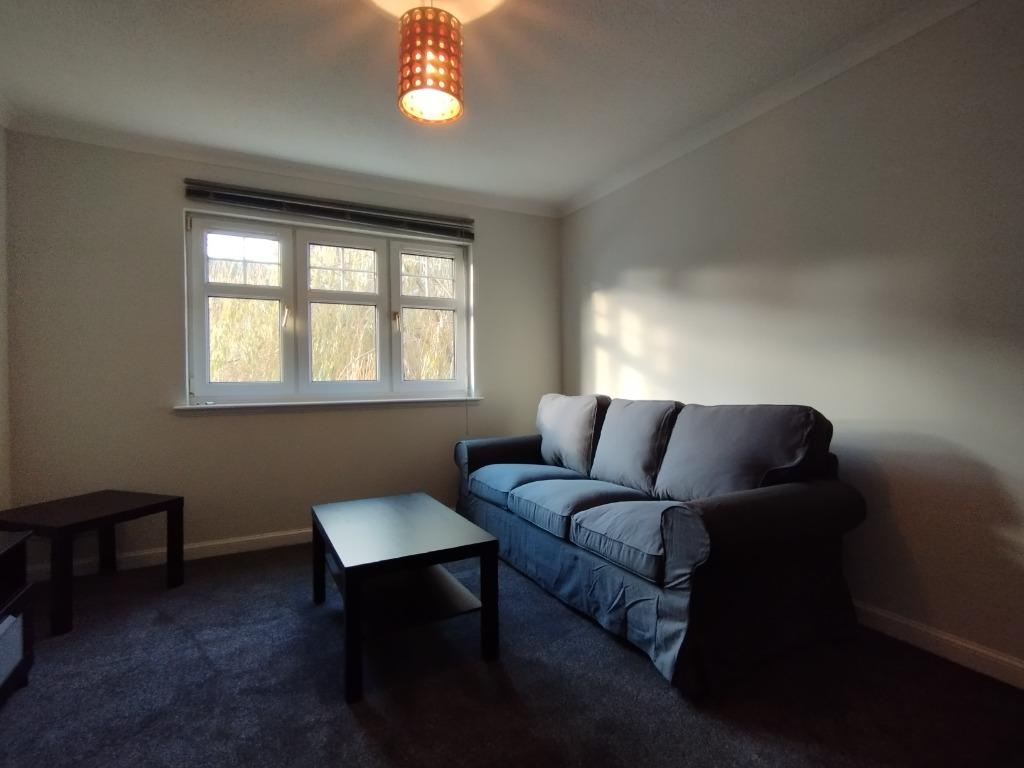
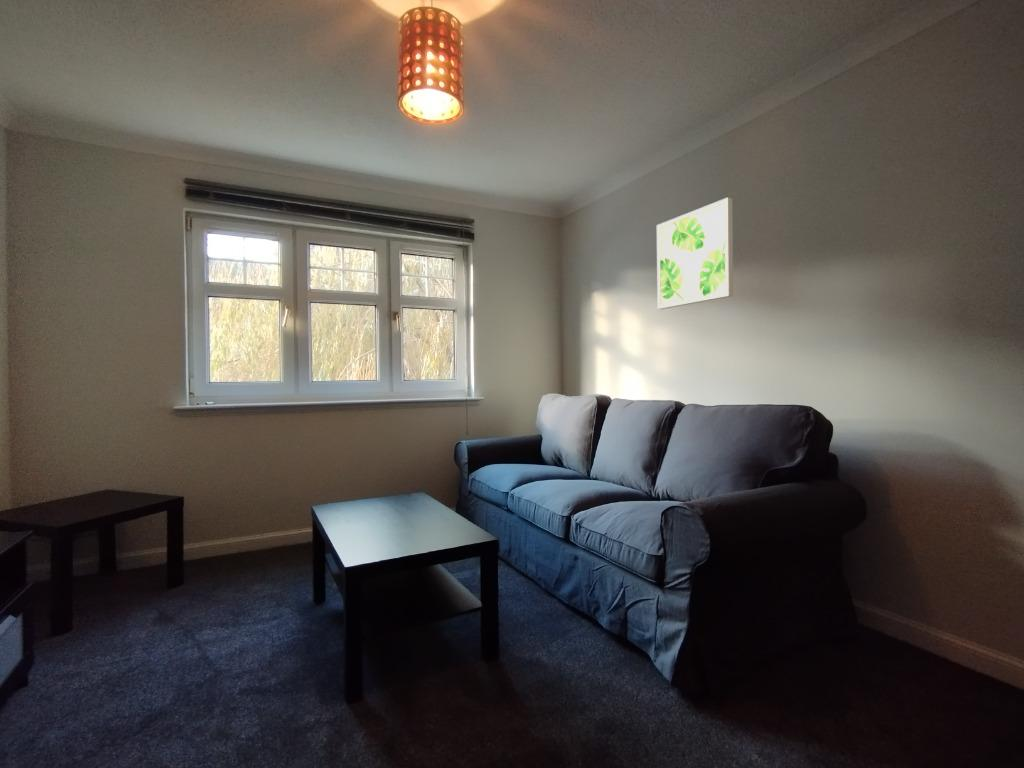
+ wall art (692, 257)
